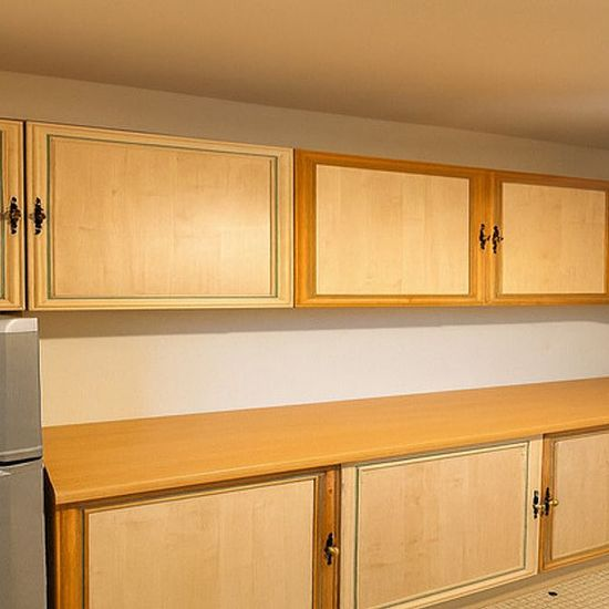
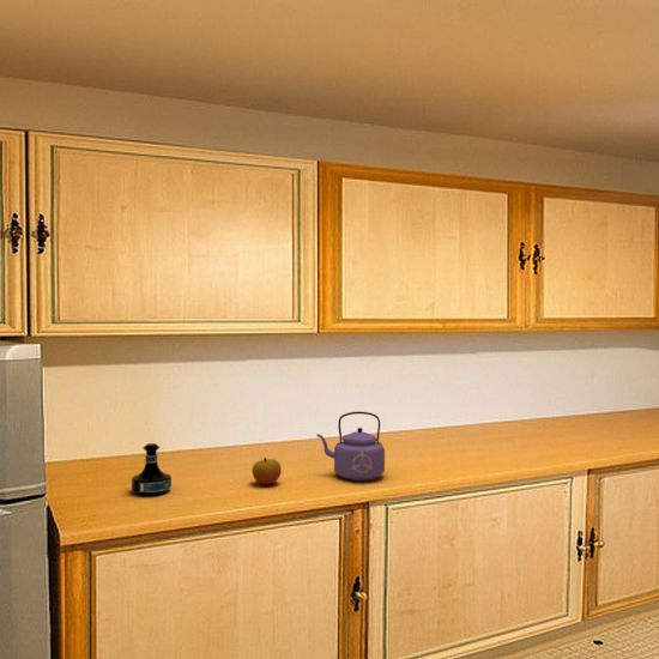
+ apple (266, 471)
+ tequila bottle (151, 467)
+ kettle (350, 443)
